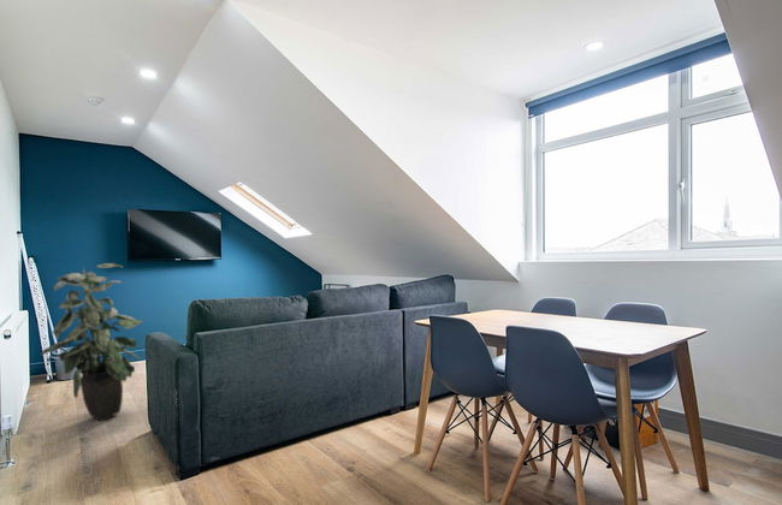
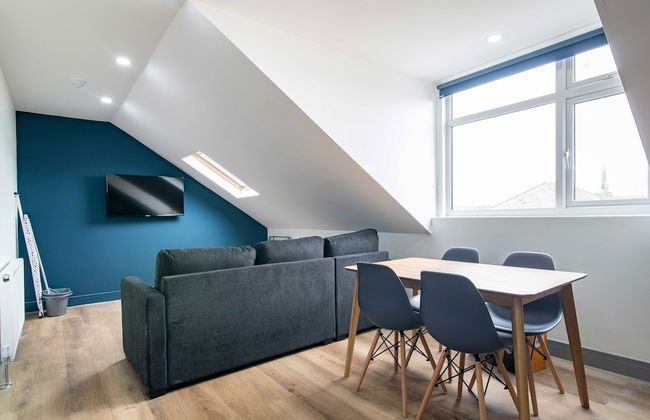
- indoor plant (100, 341)
